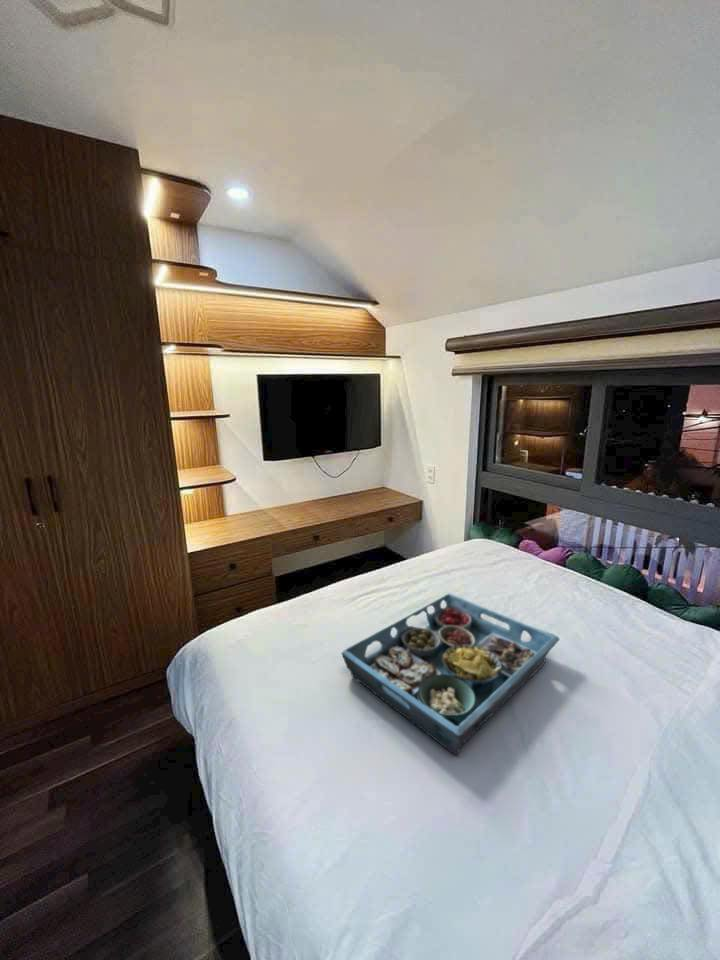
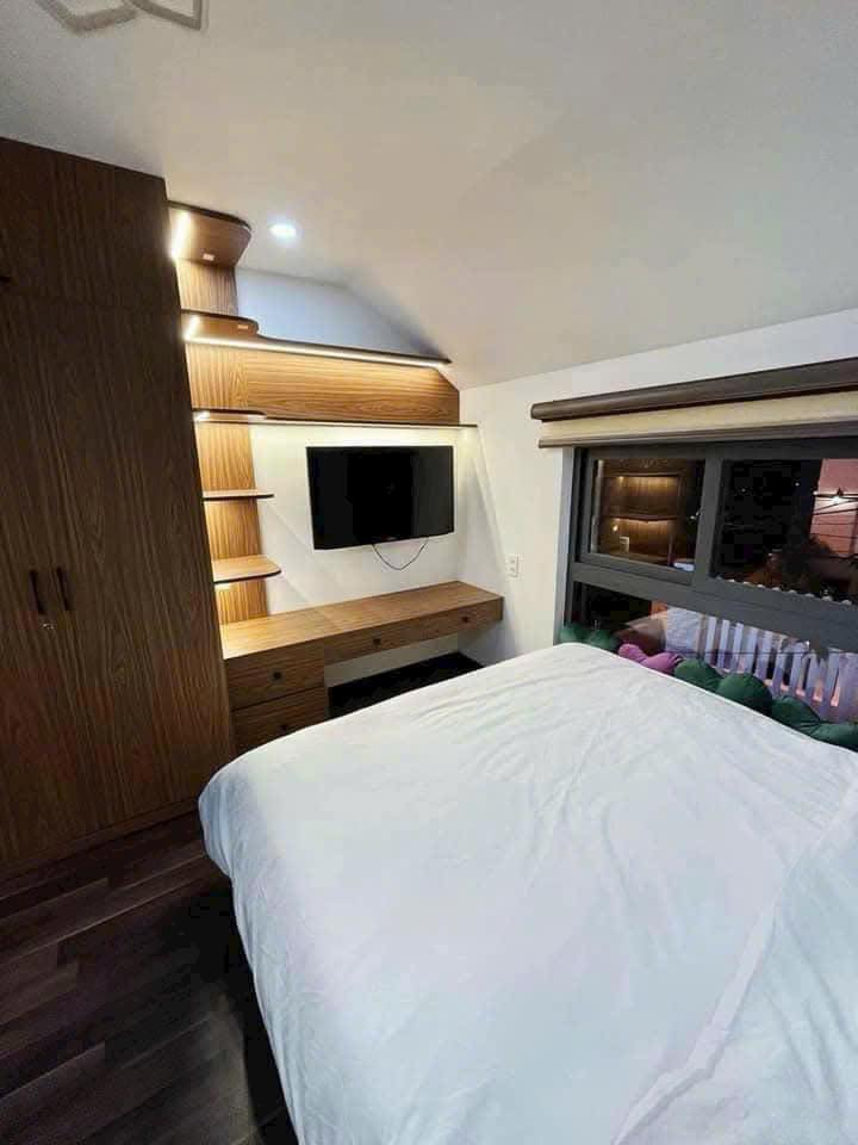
- serving tray (453, 655)
